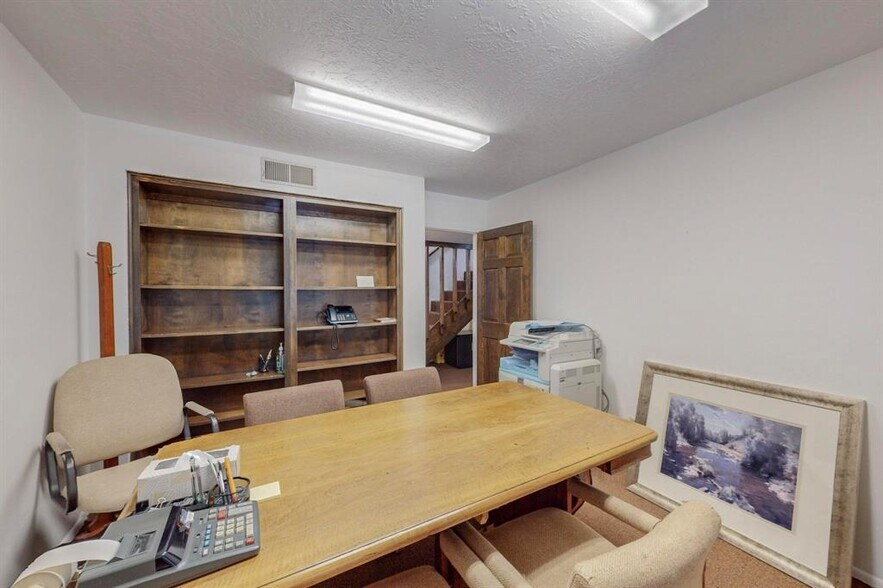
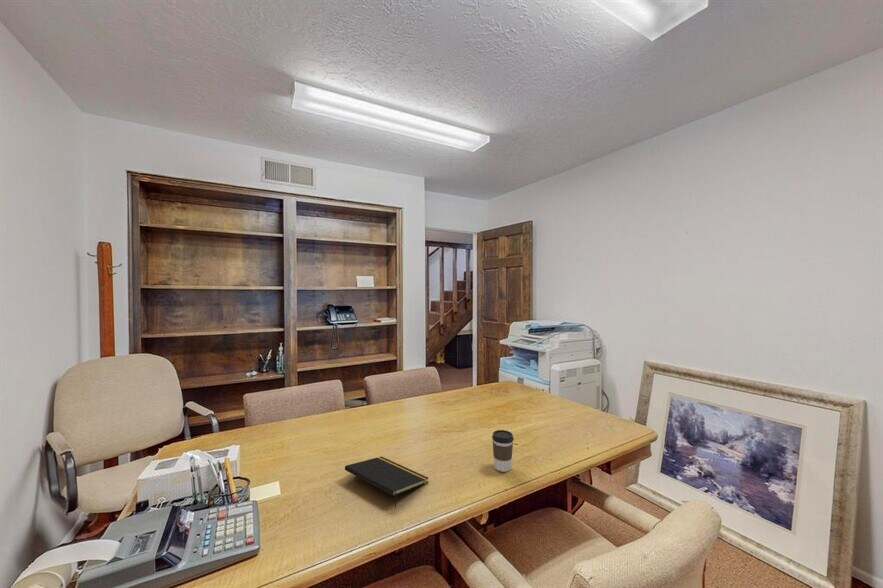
+ coffee cup (502, 450)
+ notepad (386, 473)
